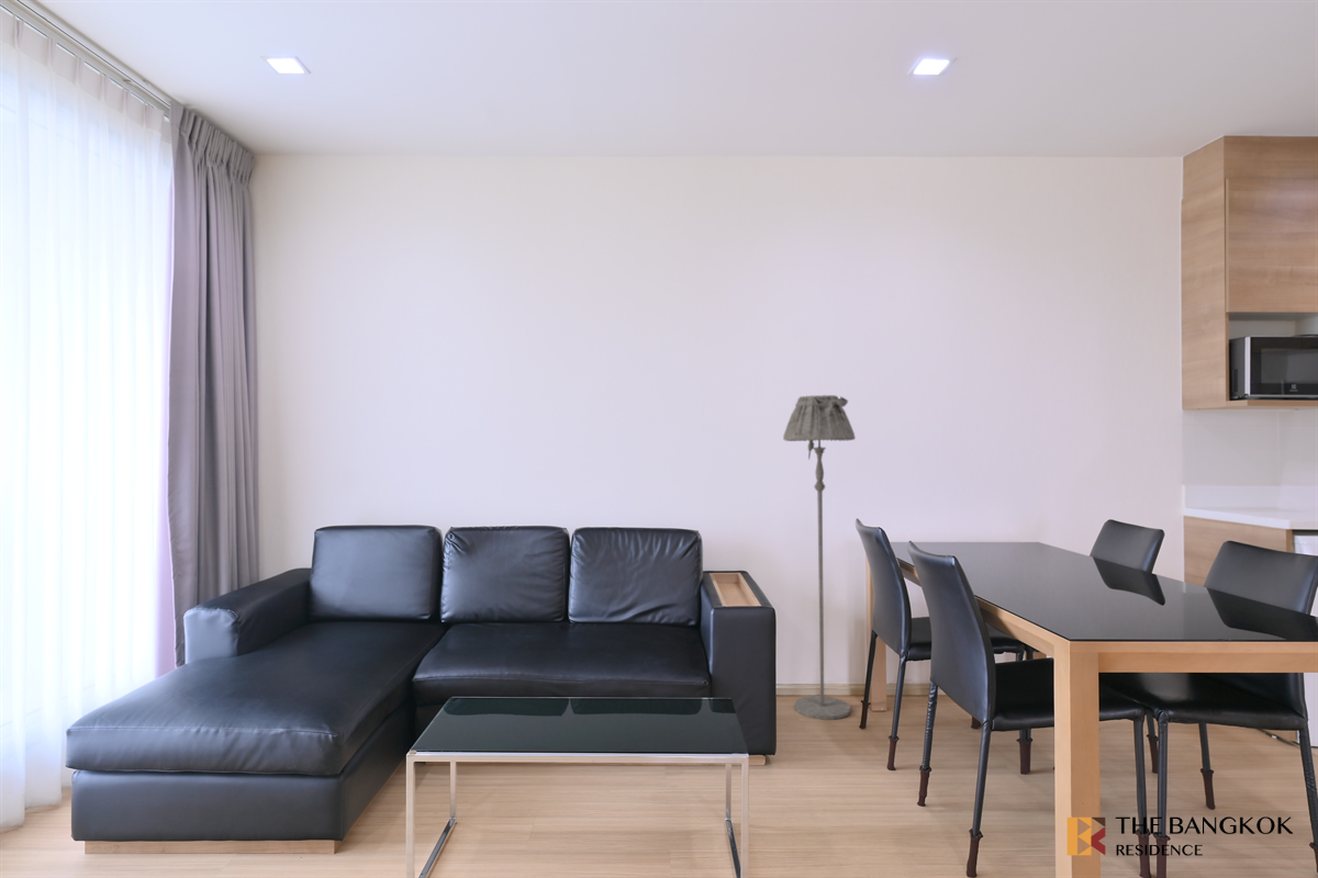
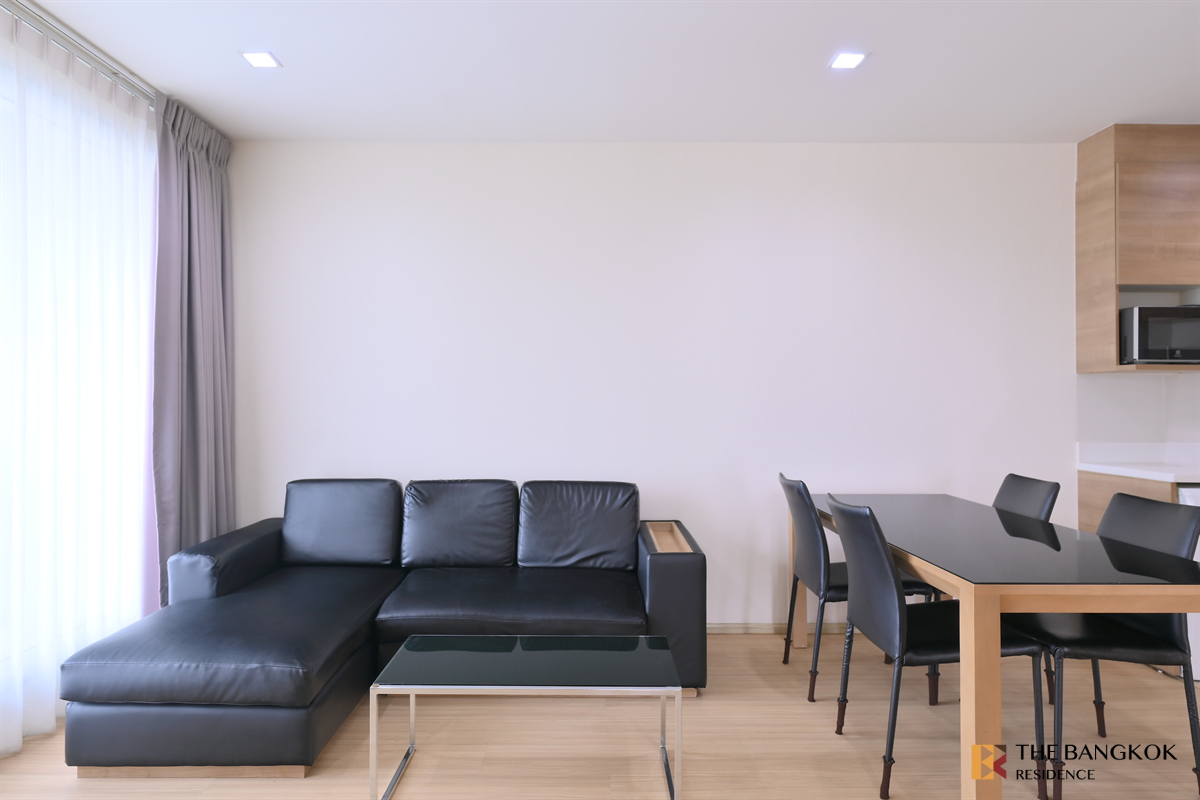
- floor lamp (819, 552)
